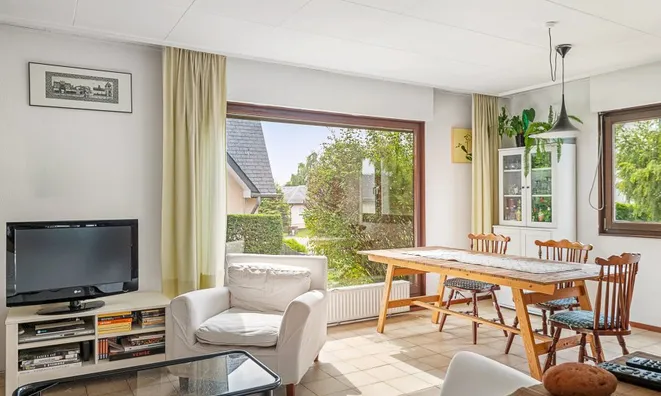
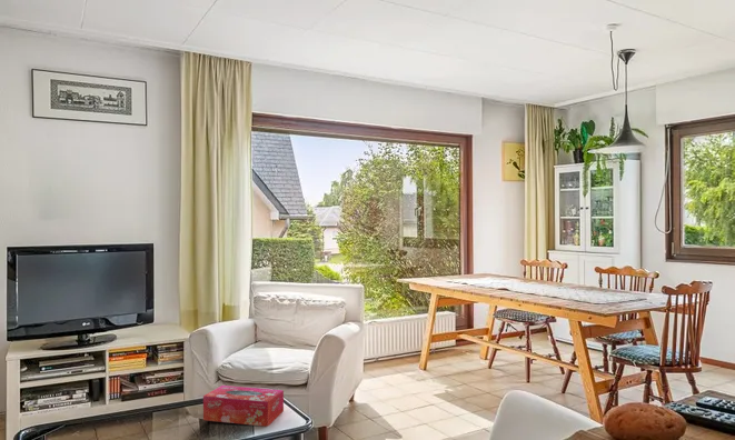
+ tissue box (244, 404)
